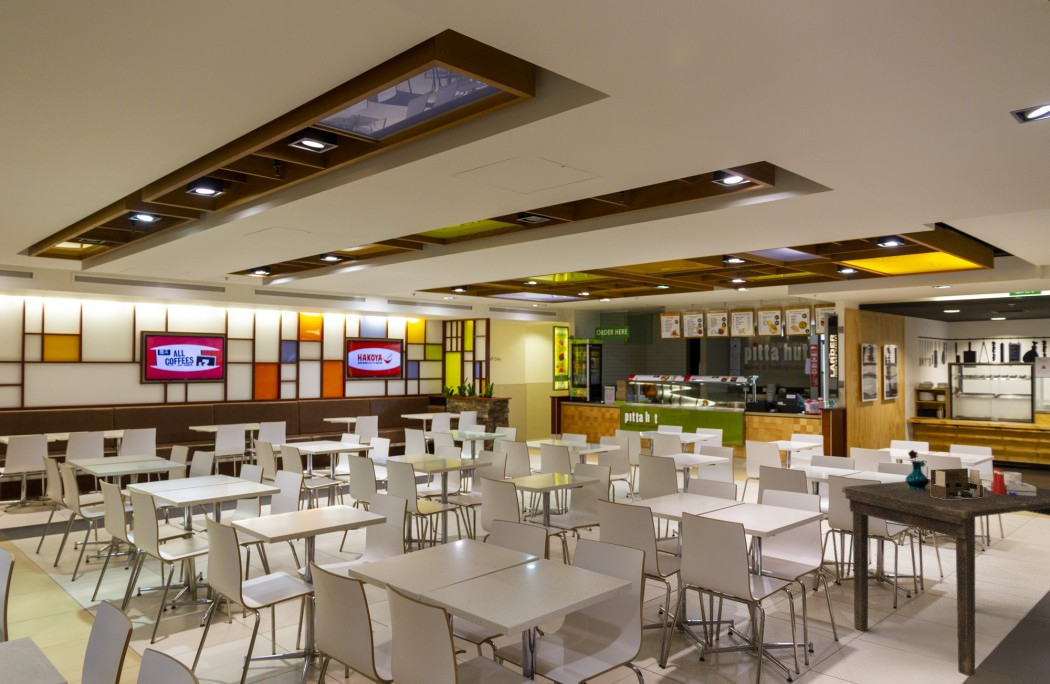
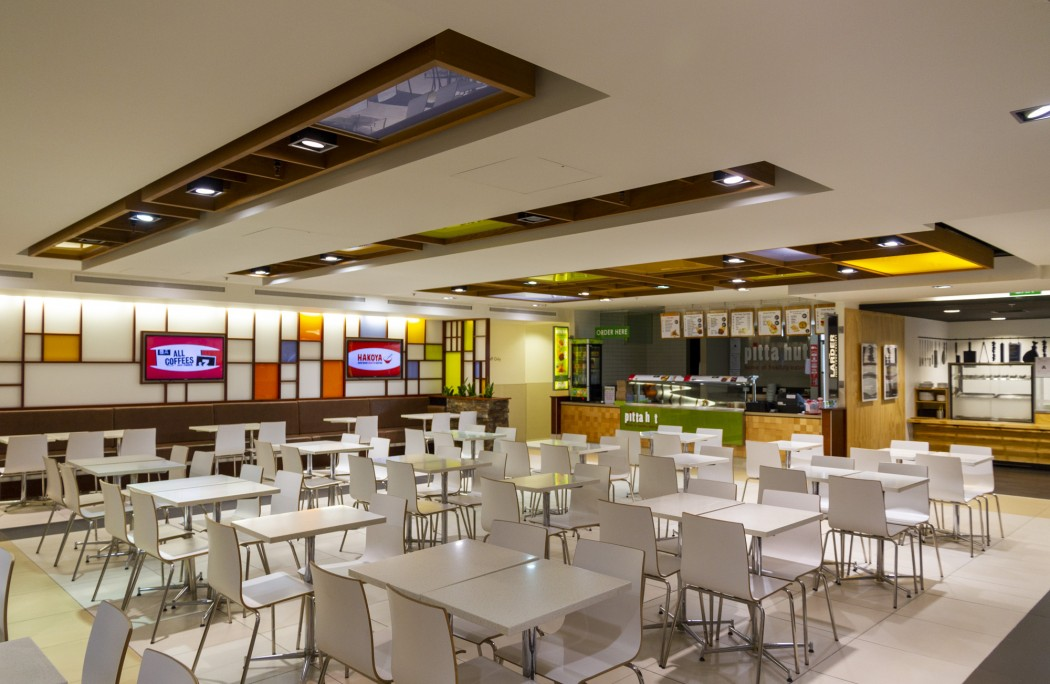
- architectural model (1009, 479)
- vase (917, 469)
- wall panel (956, 483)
- dining table (964, 563)
